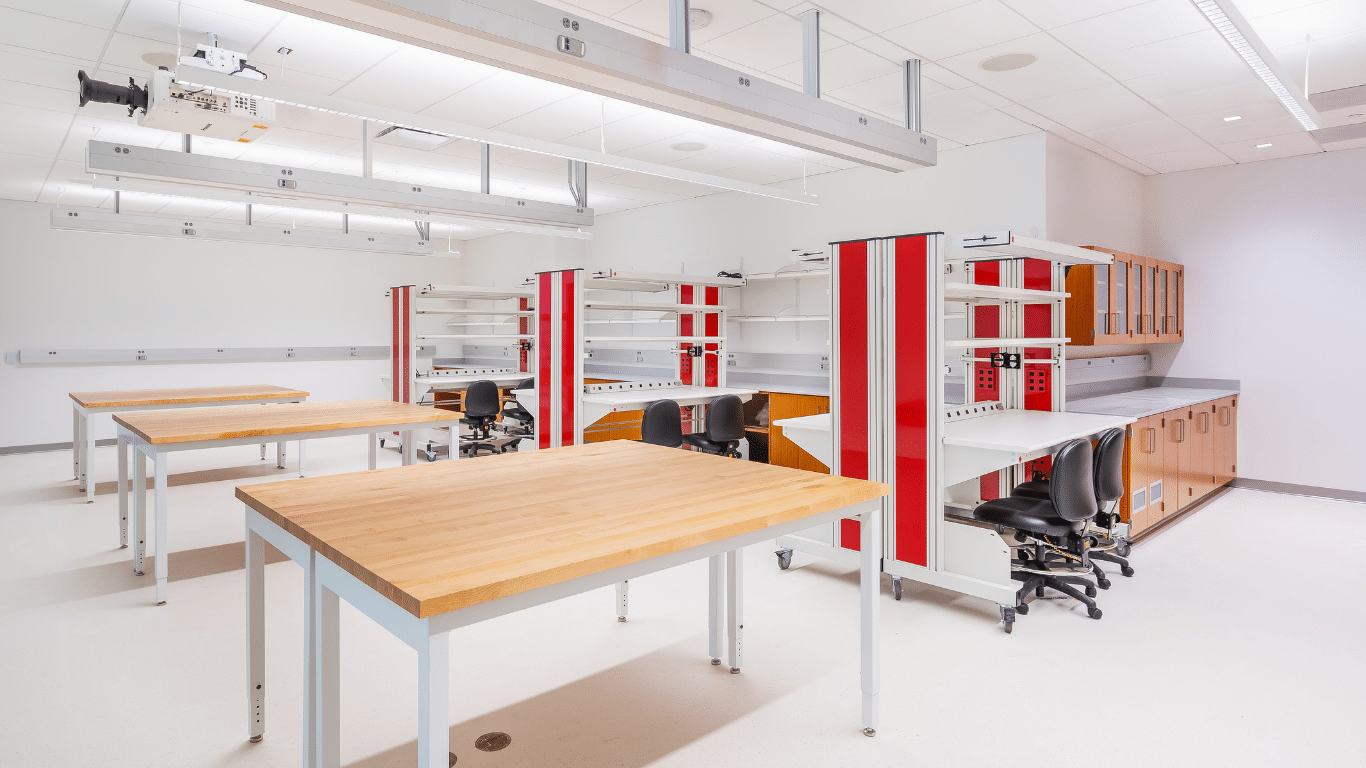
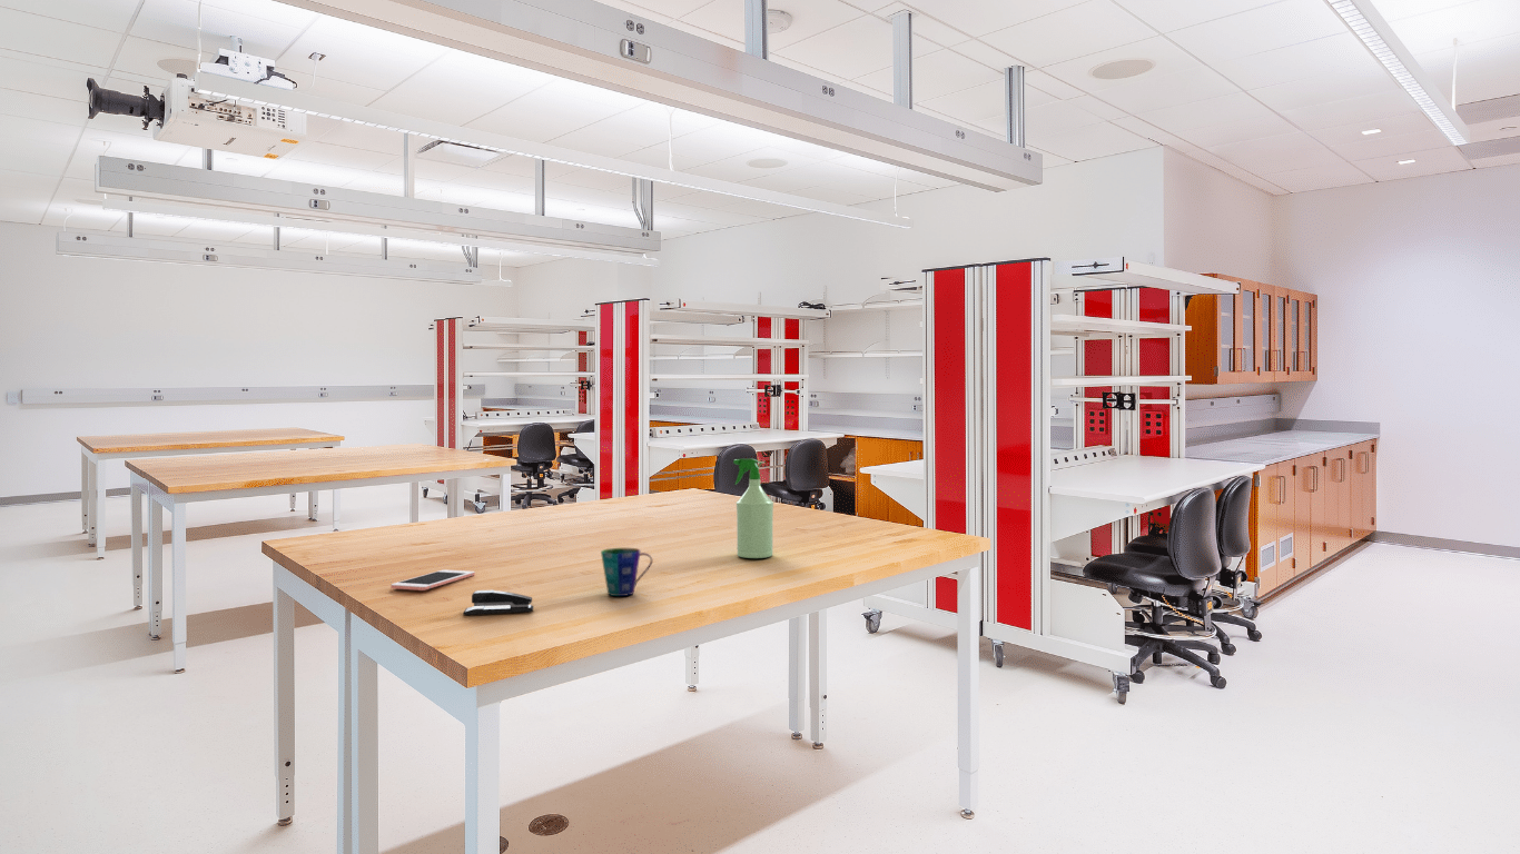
+ stapler (499, 600)
+ cup (626, 572)
+ cell phone (434, 579)
+ spray bottle (754, 507)
